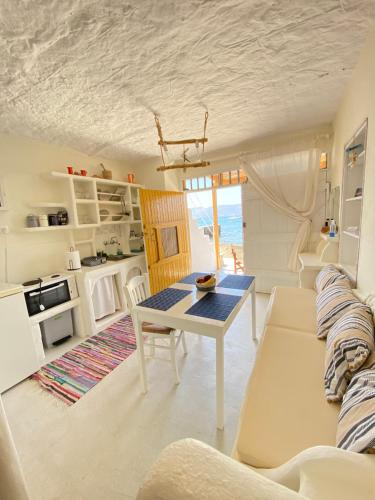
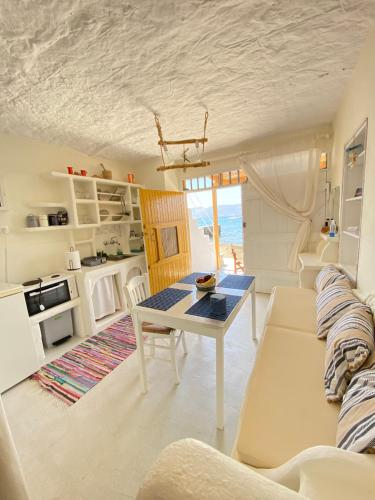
+ candle (218, 303)
